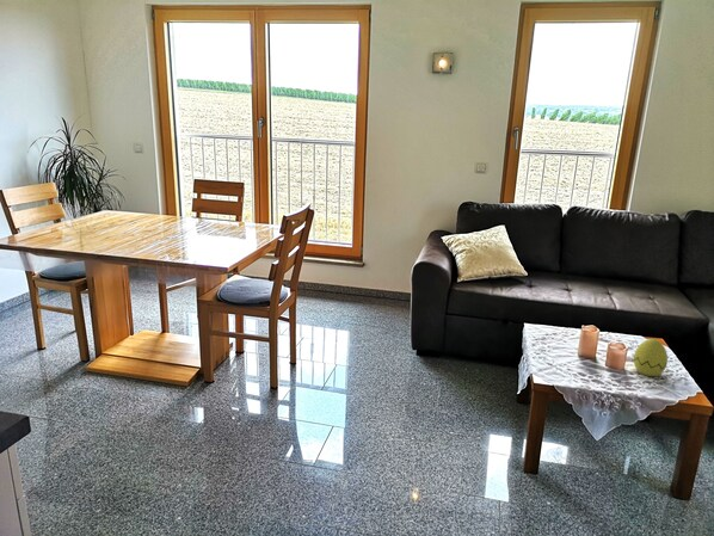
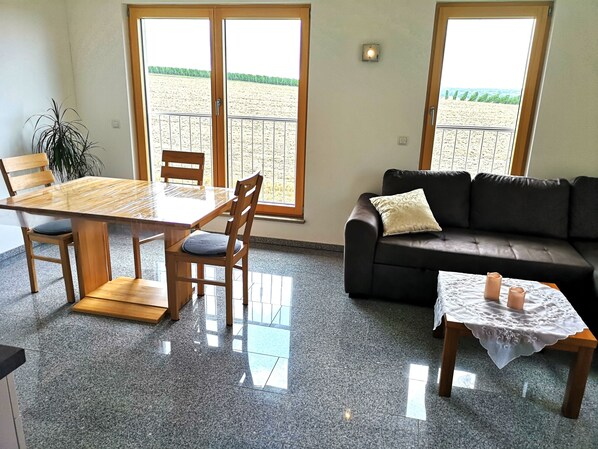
- decorative egg (651, 356)
